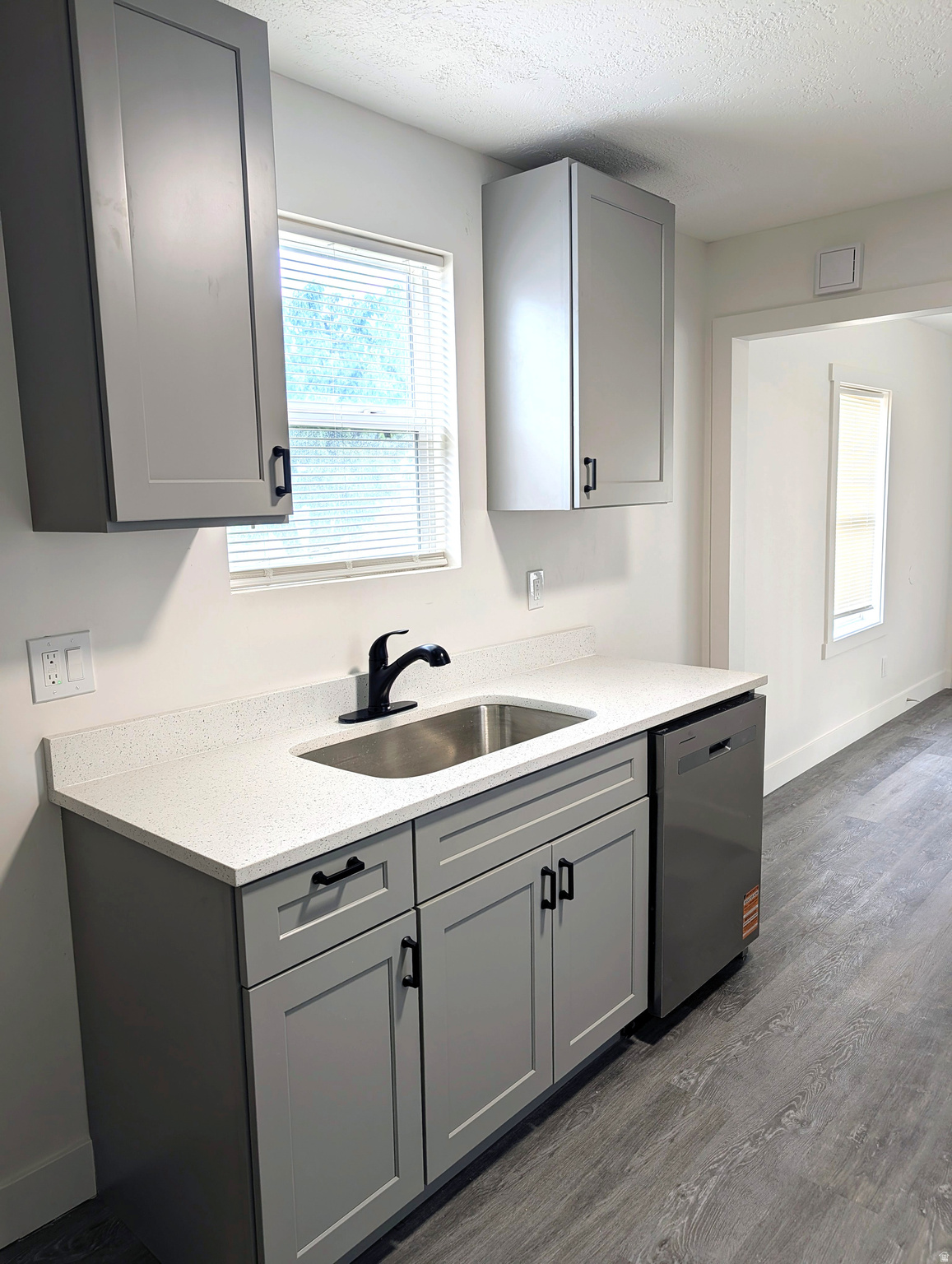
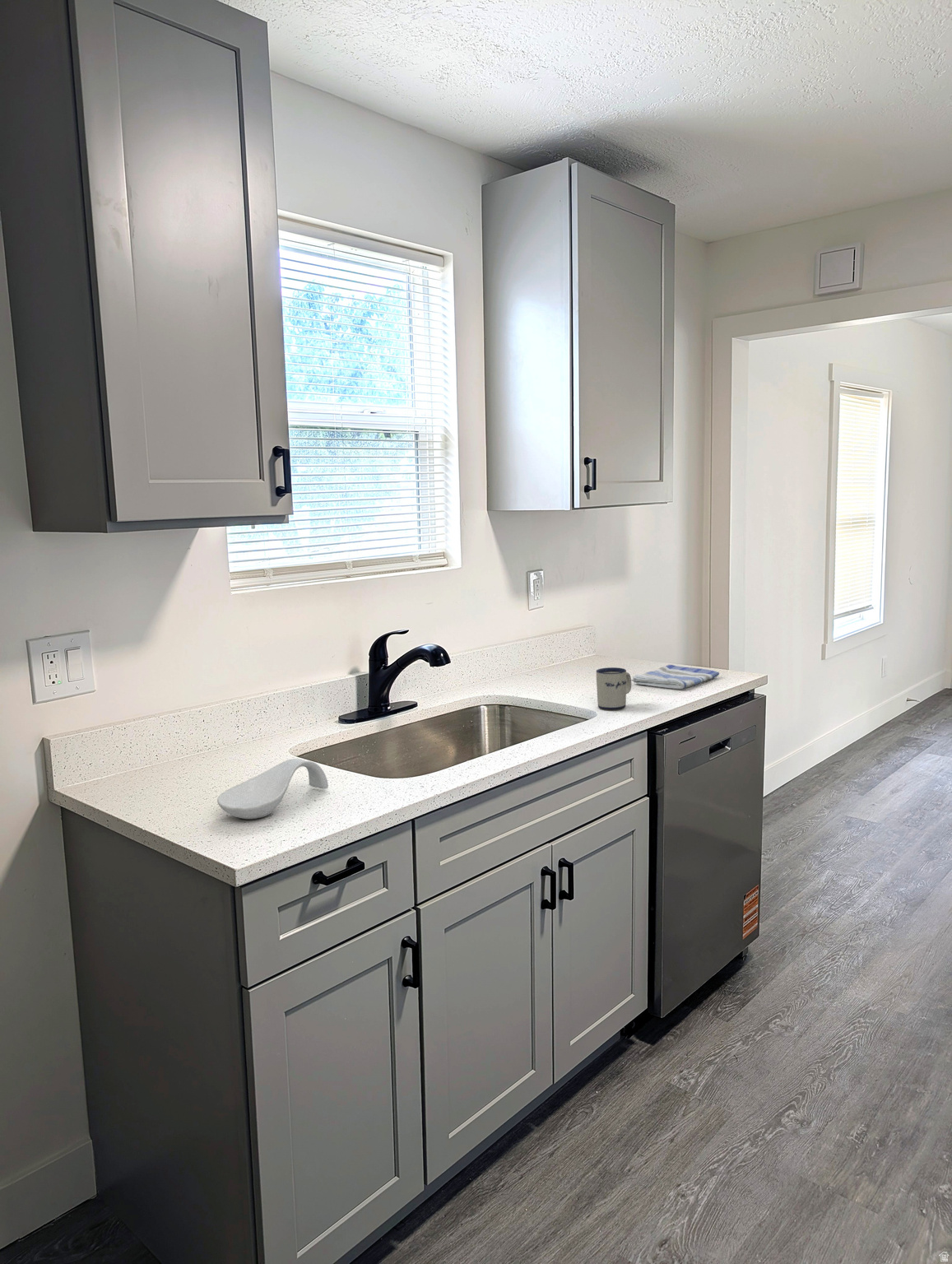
+ spoon rest (275, 786)
+ mug (615, 687)
+ dish towel (676, 676)
